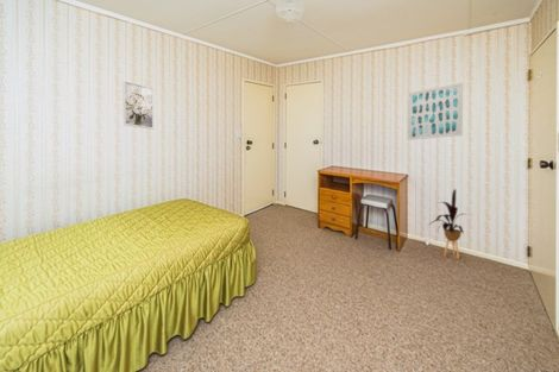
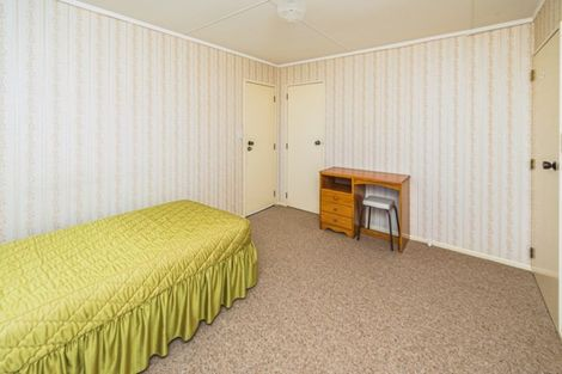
- wall art (433, 113)
- wall art (138, 105)
- house plant (448, 222)
